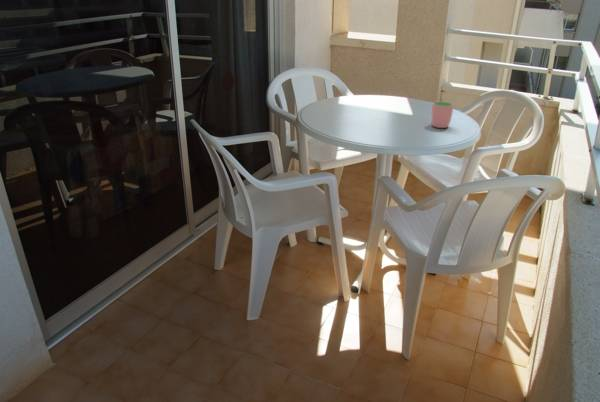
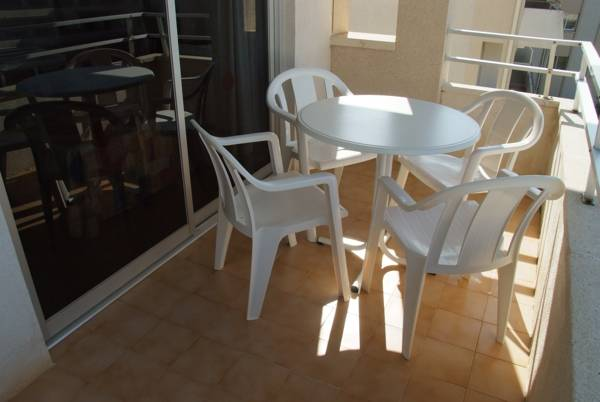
- cup (440, 114)
